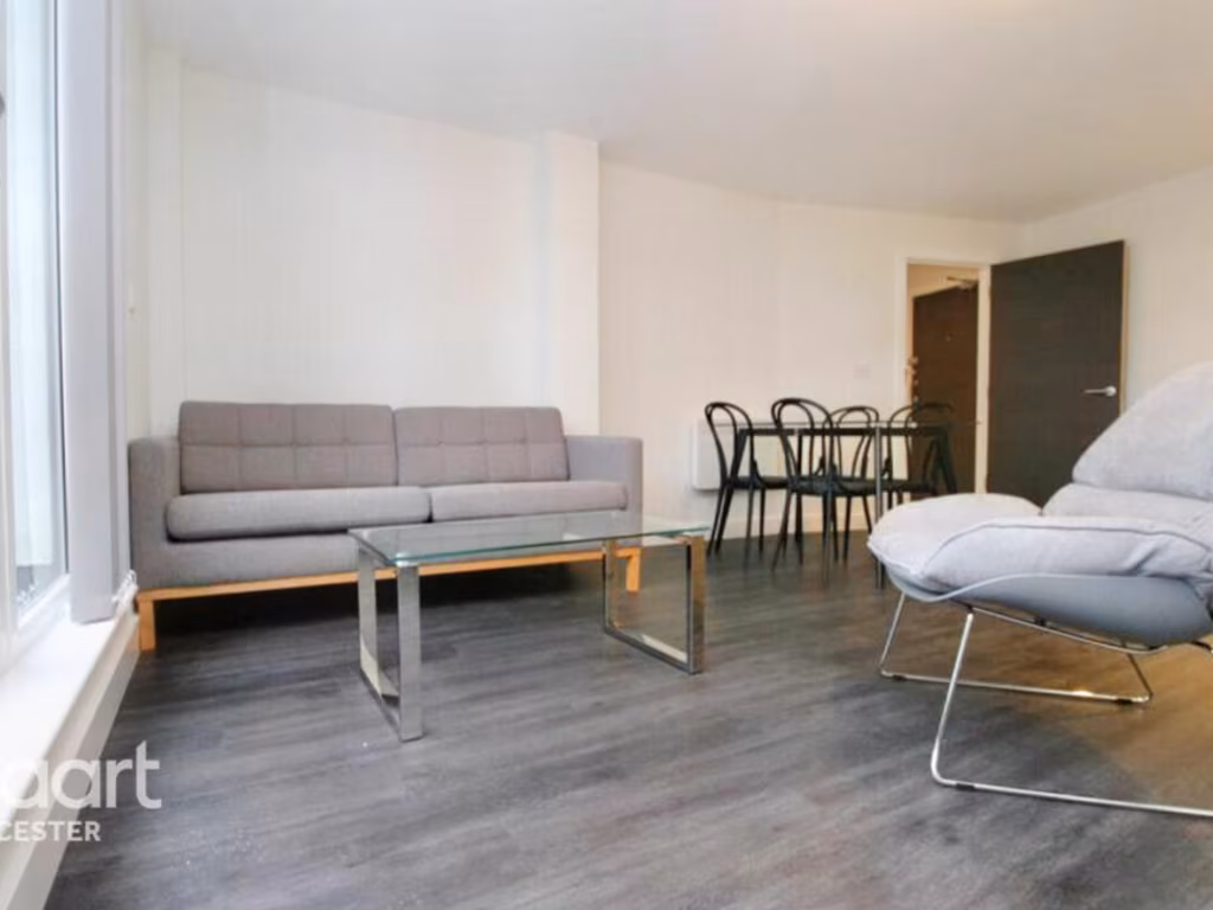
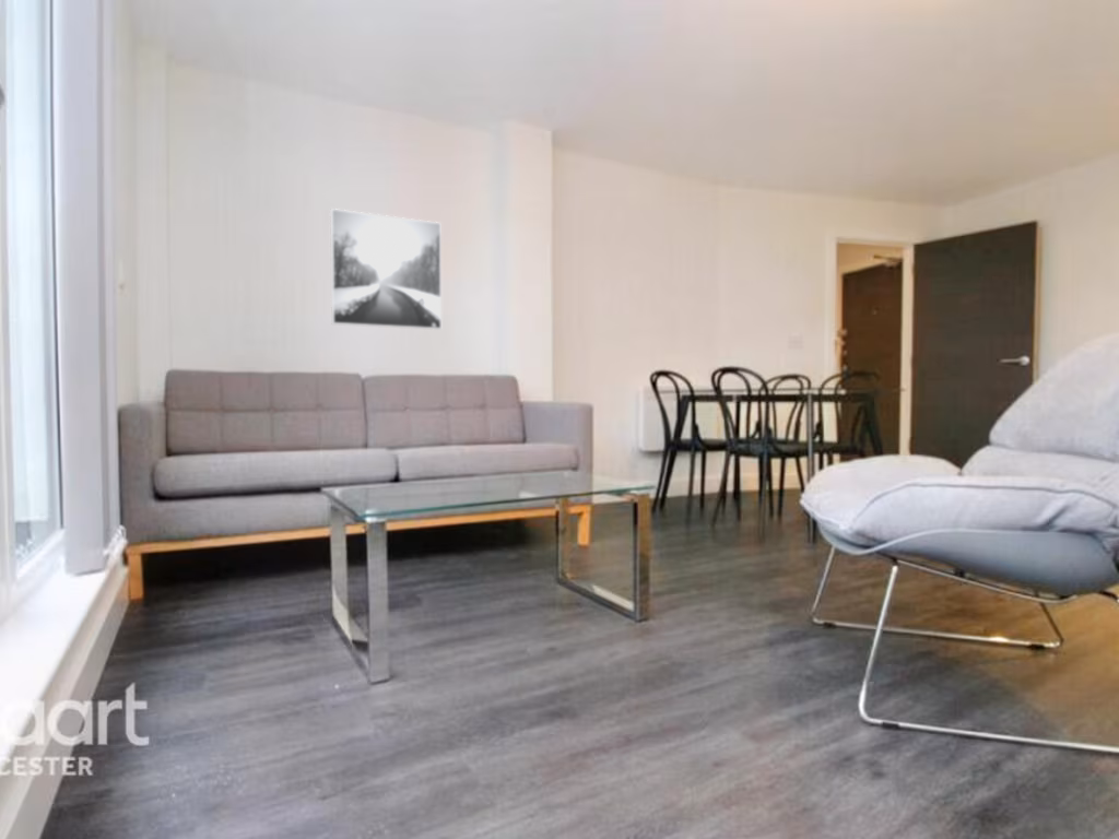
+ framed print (388, 272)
